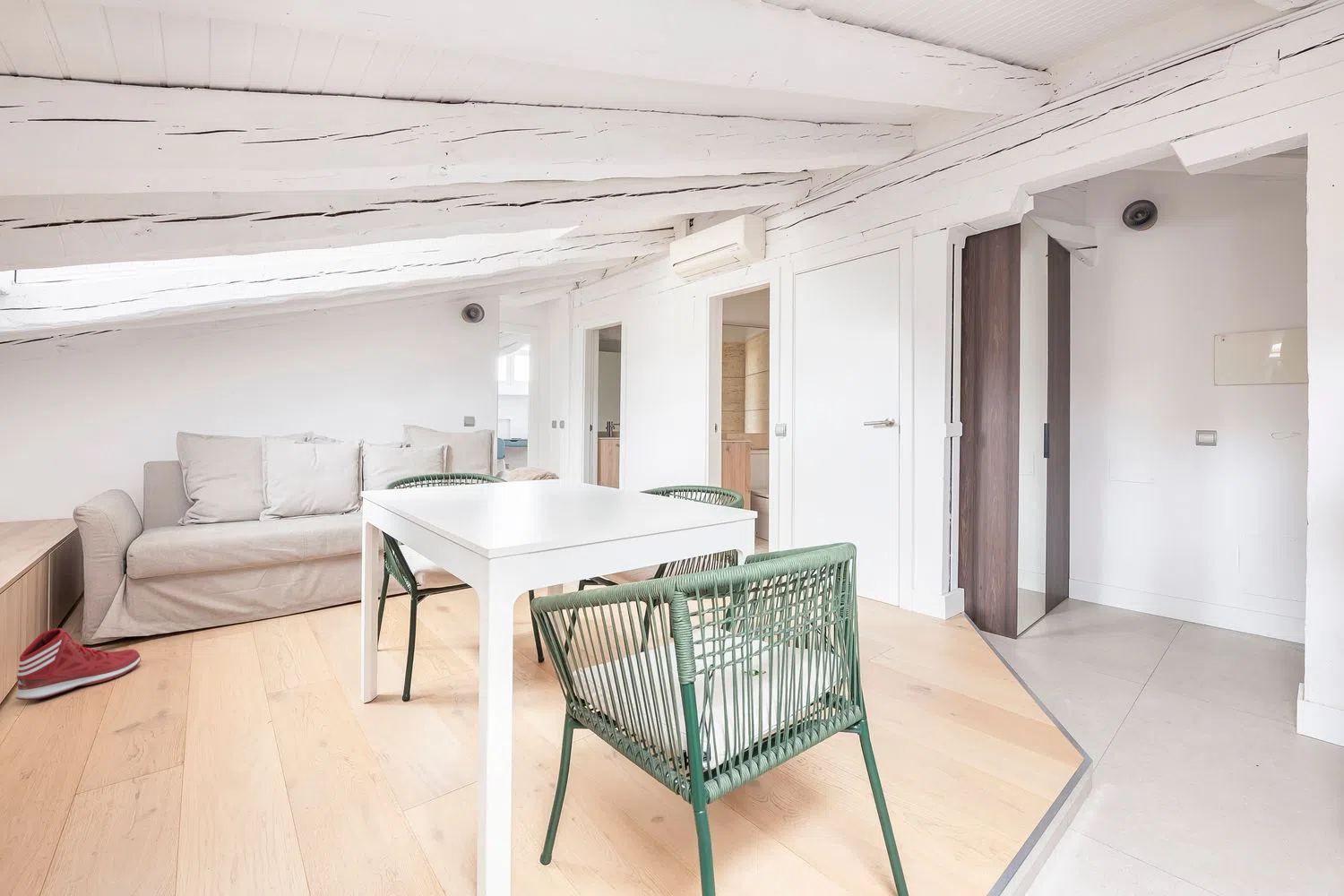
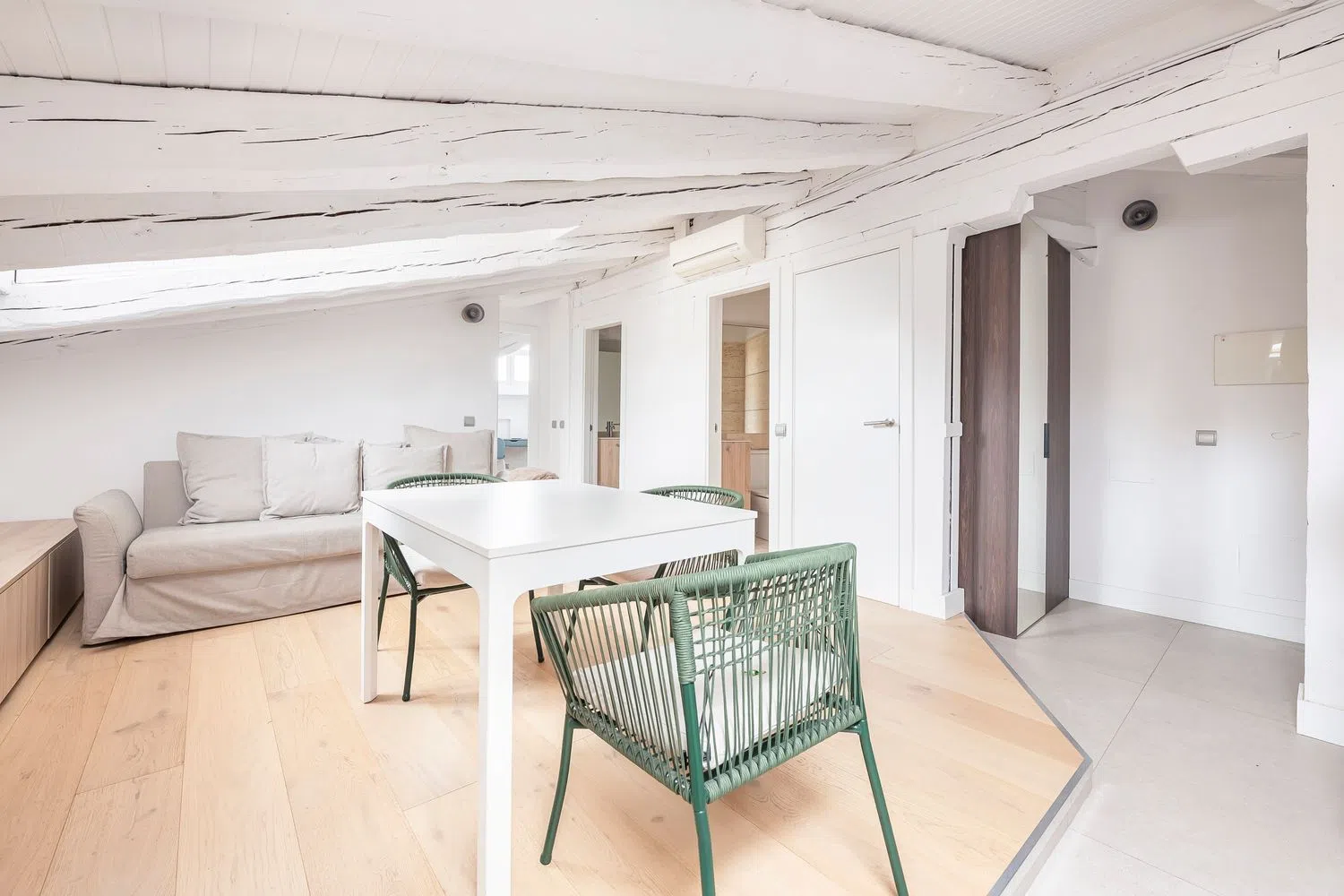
- sneaker (82, 653)
